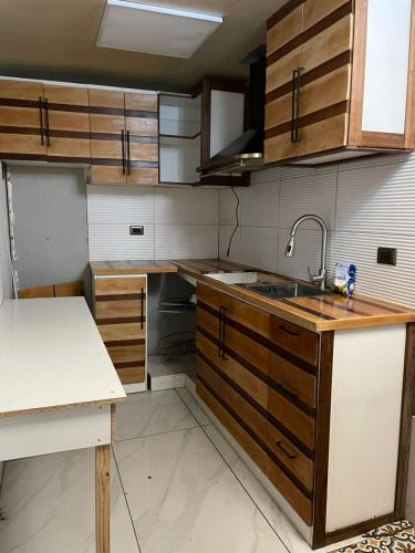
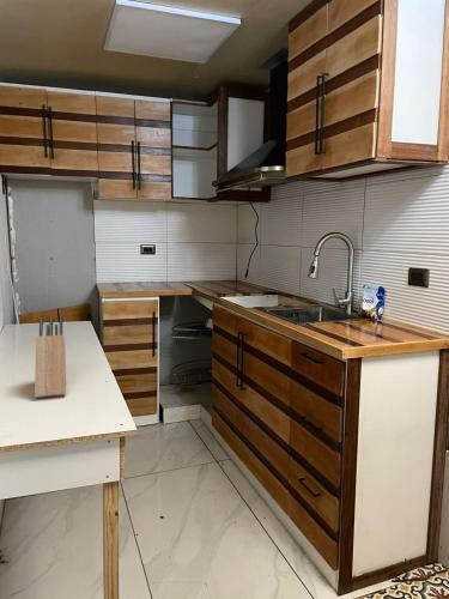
+ knife block (50, 352)
